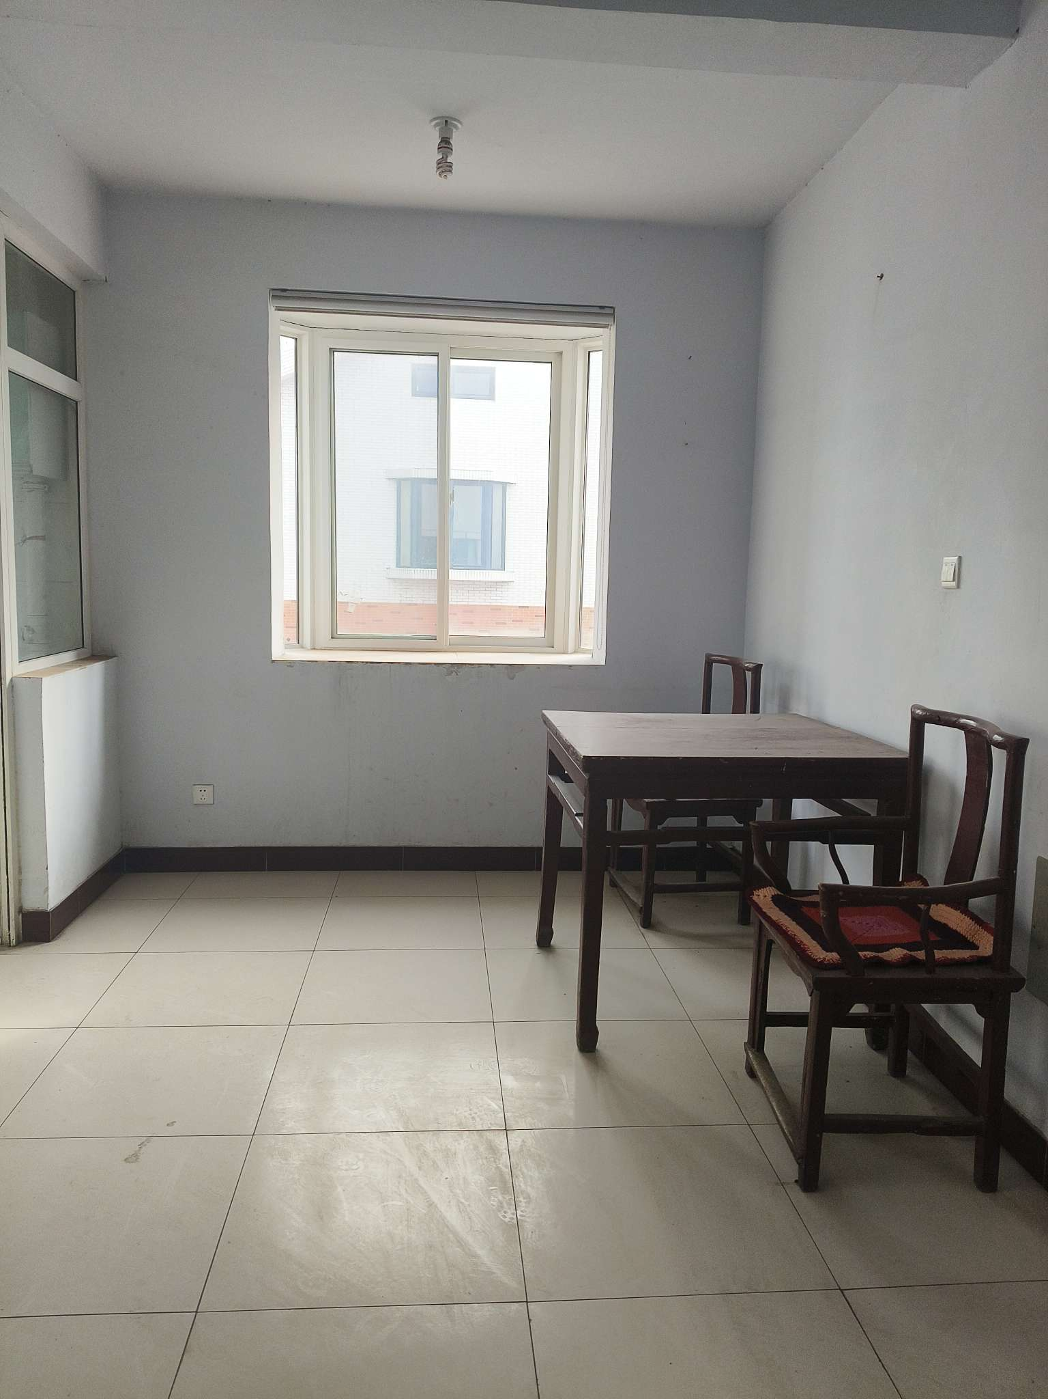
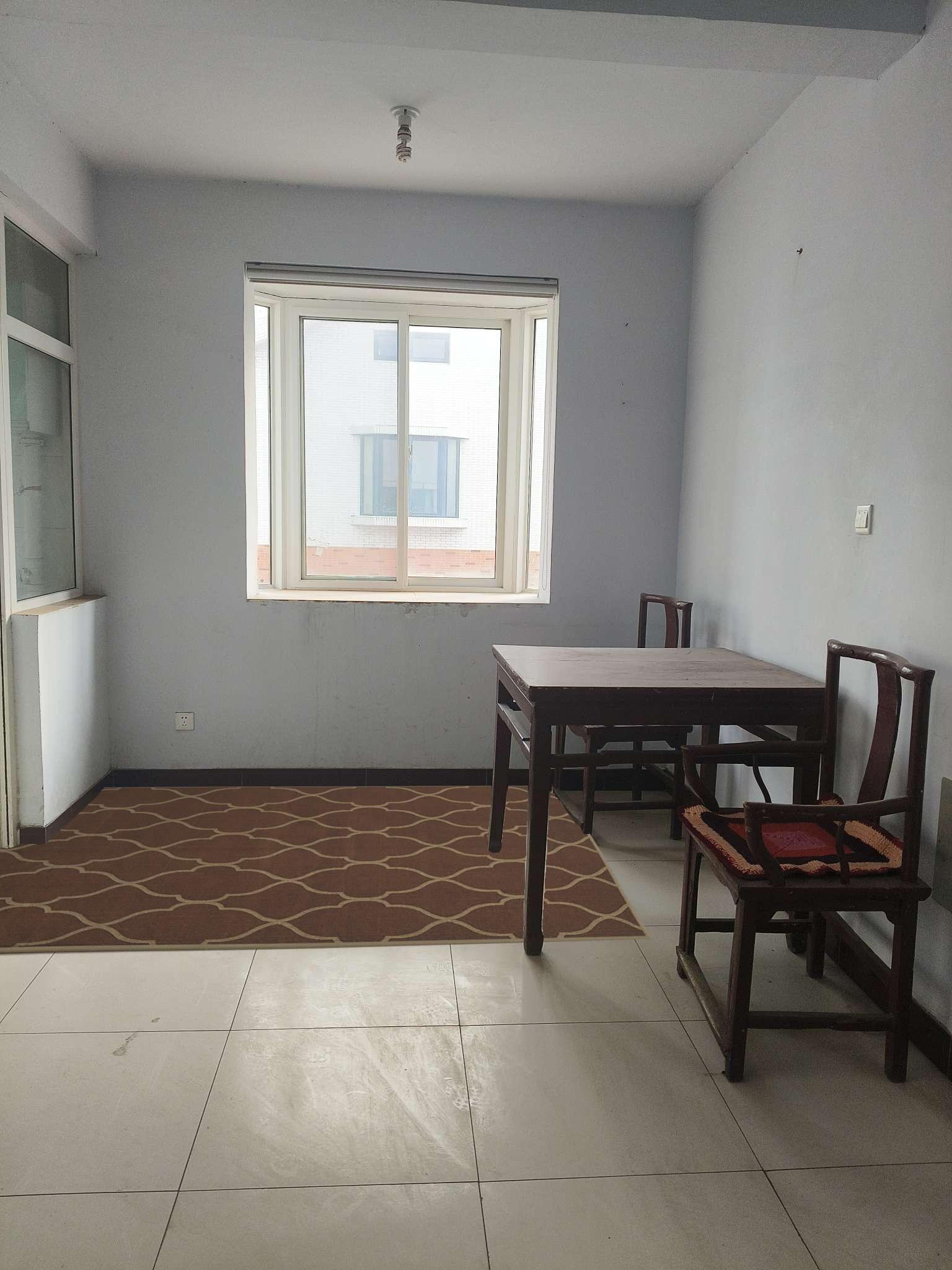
+ rug (297, 849)
